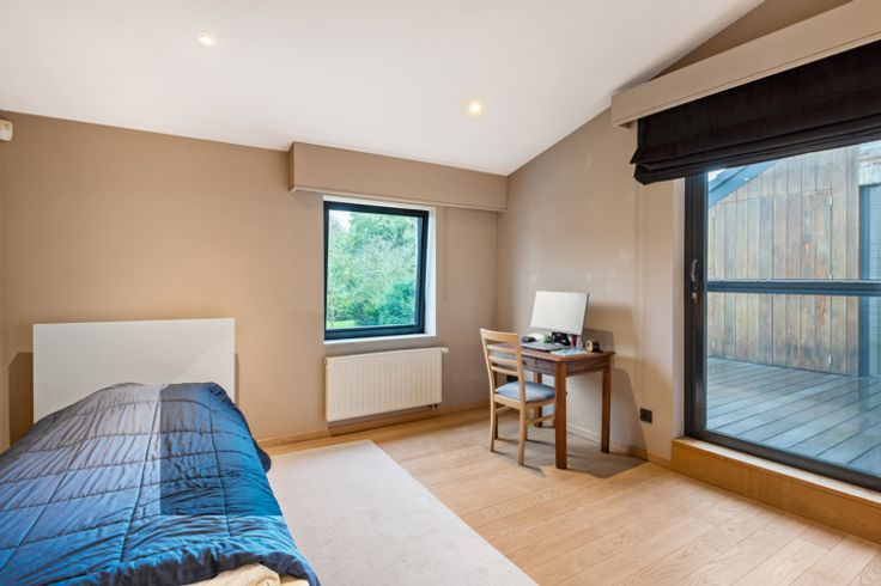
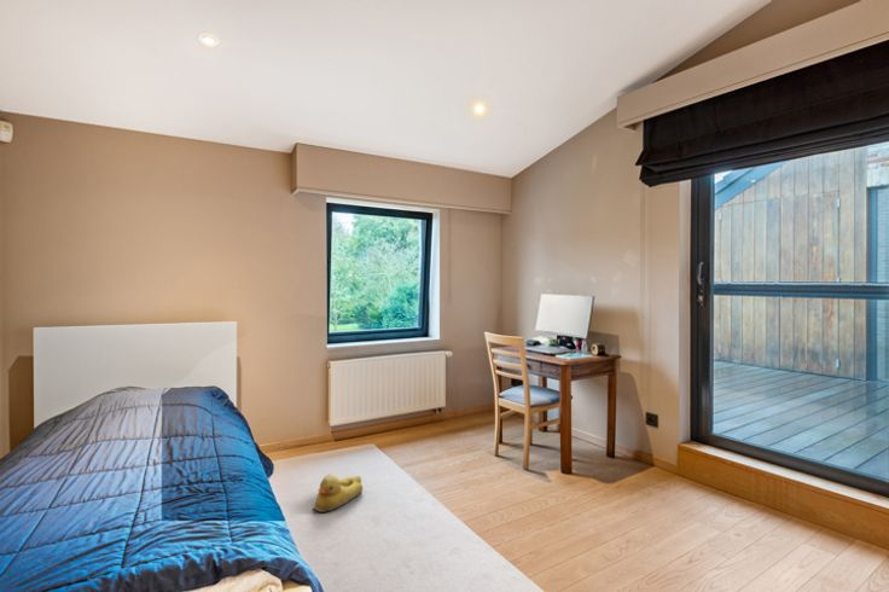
+ rubber duck (338, 484)
